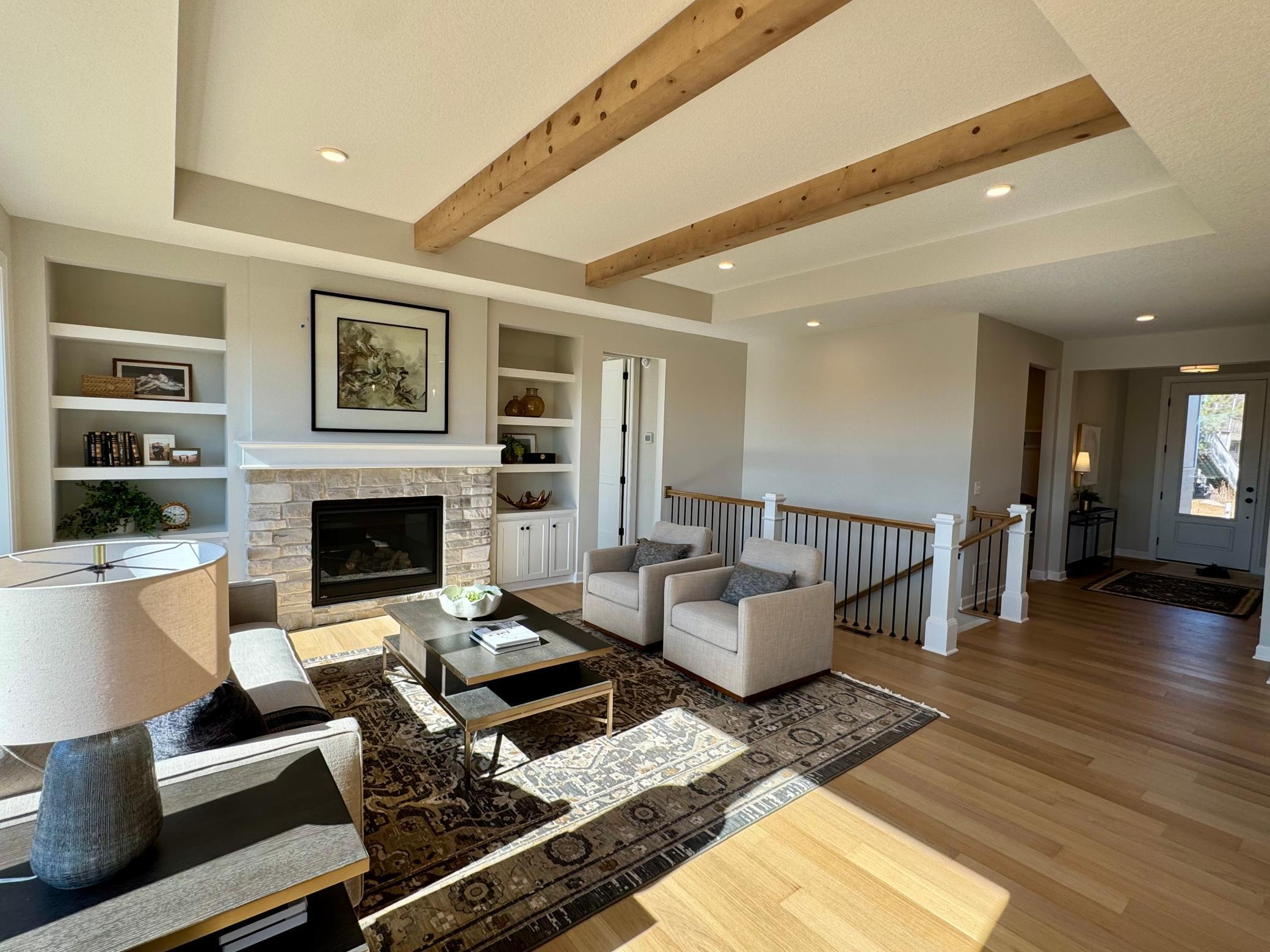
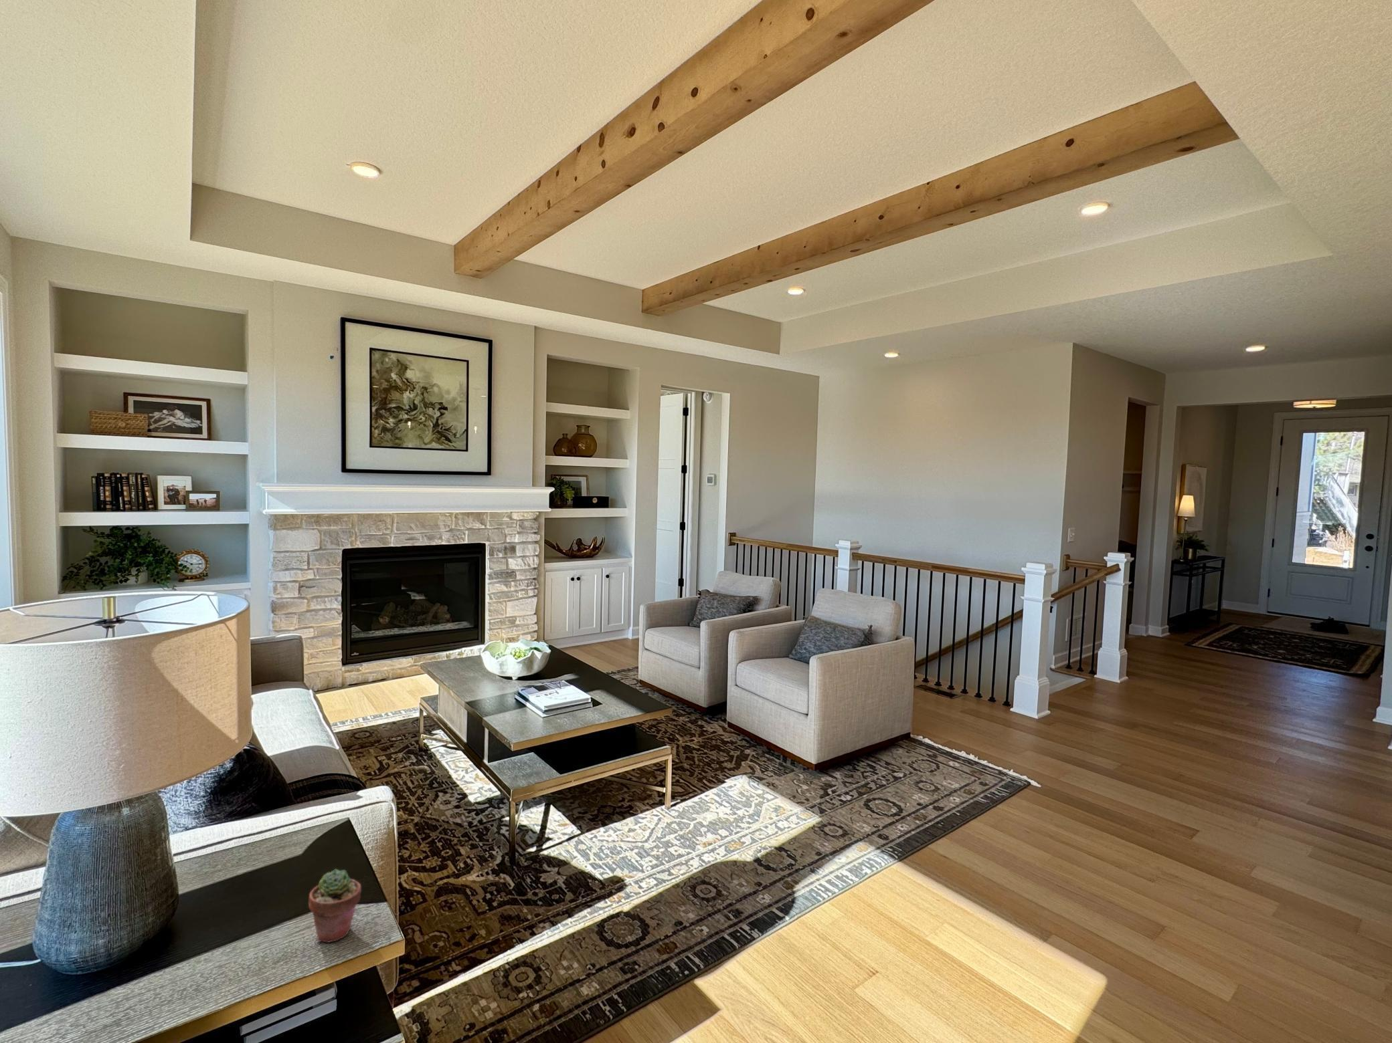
+ potted succulent (334, 902)
